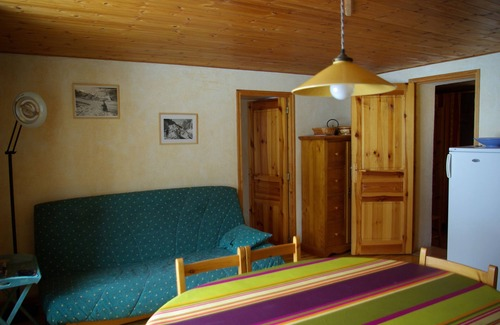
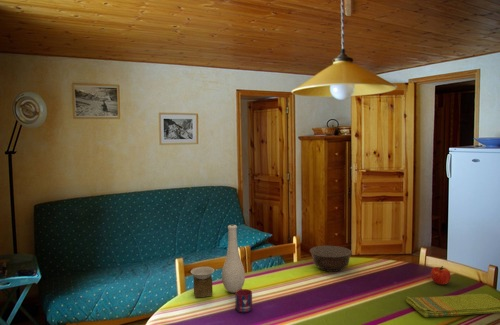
+ mug (243, 298)
+ fruit (440, 274)
+ bowl (330, 259)
+ dish towel (456, 302)
+ vase (224, 263)
